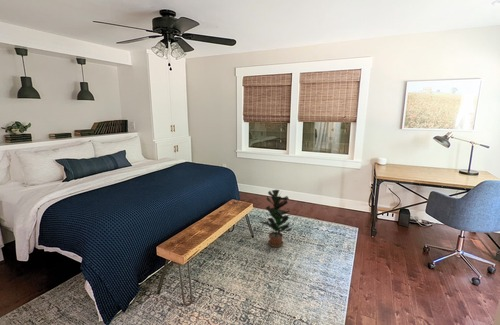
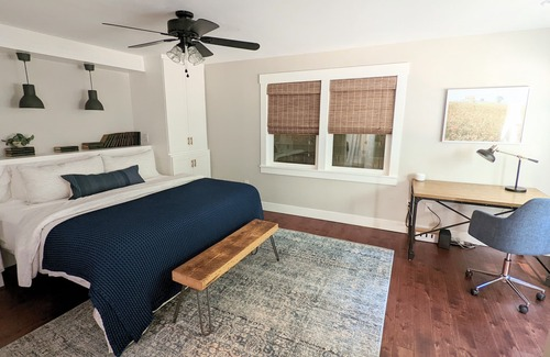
- potted plant (277, 217)
